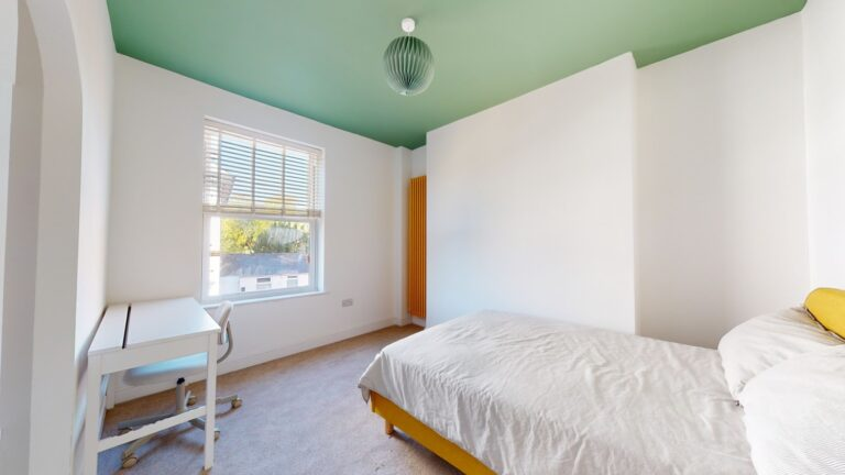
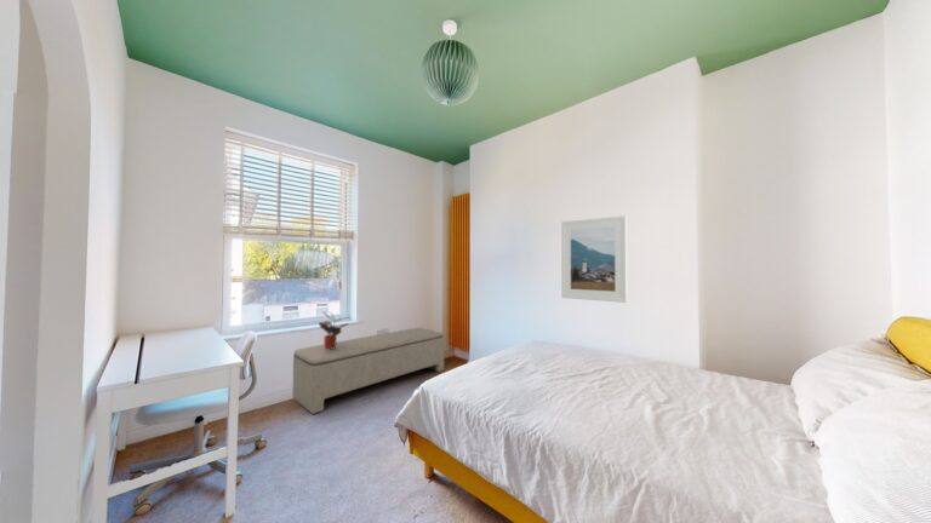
+ potted plant (333, 328)
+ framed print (592, 259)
+ bench (377, 360)
